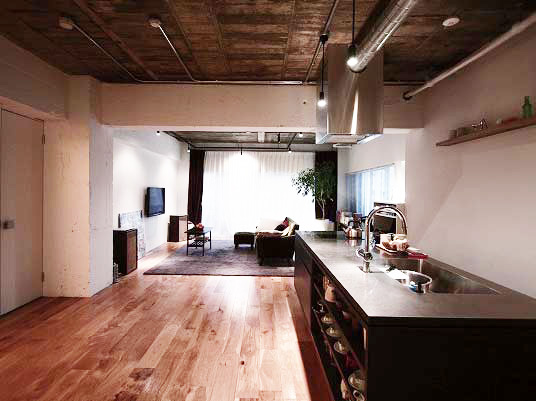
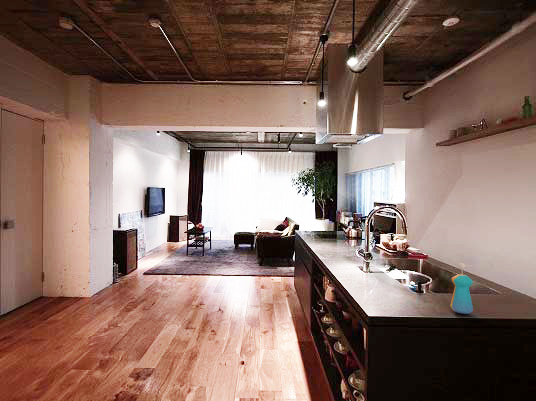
+ soap dispenser (461, 288)
